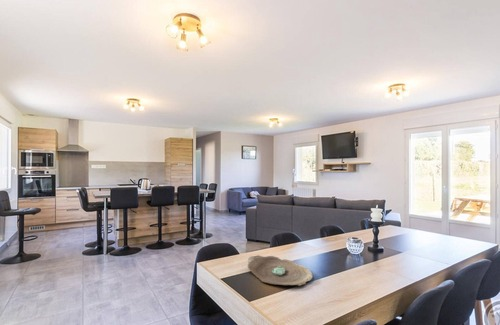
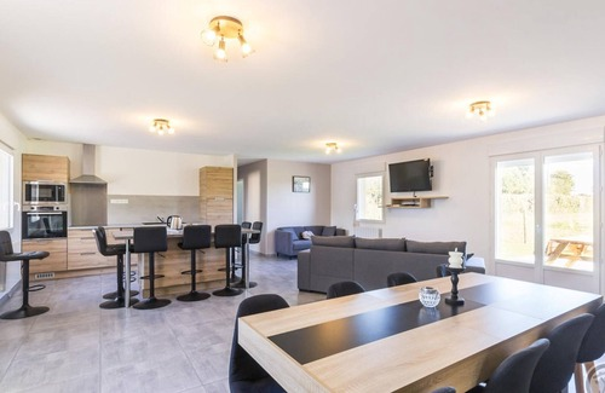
- decorative bowl (279, 268)
